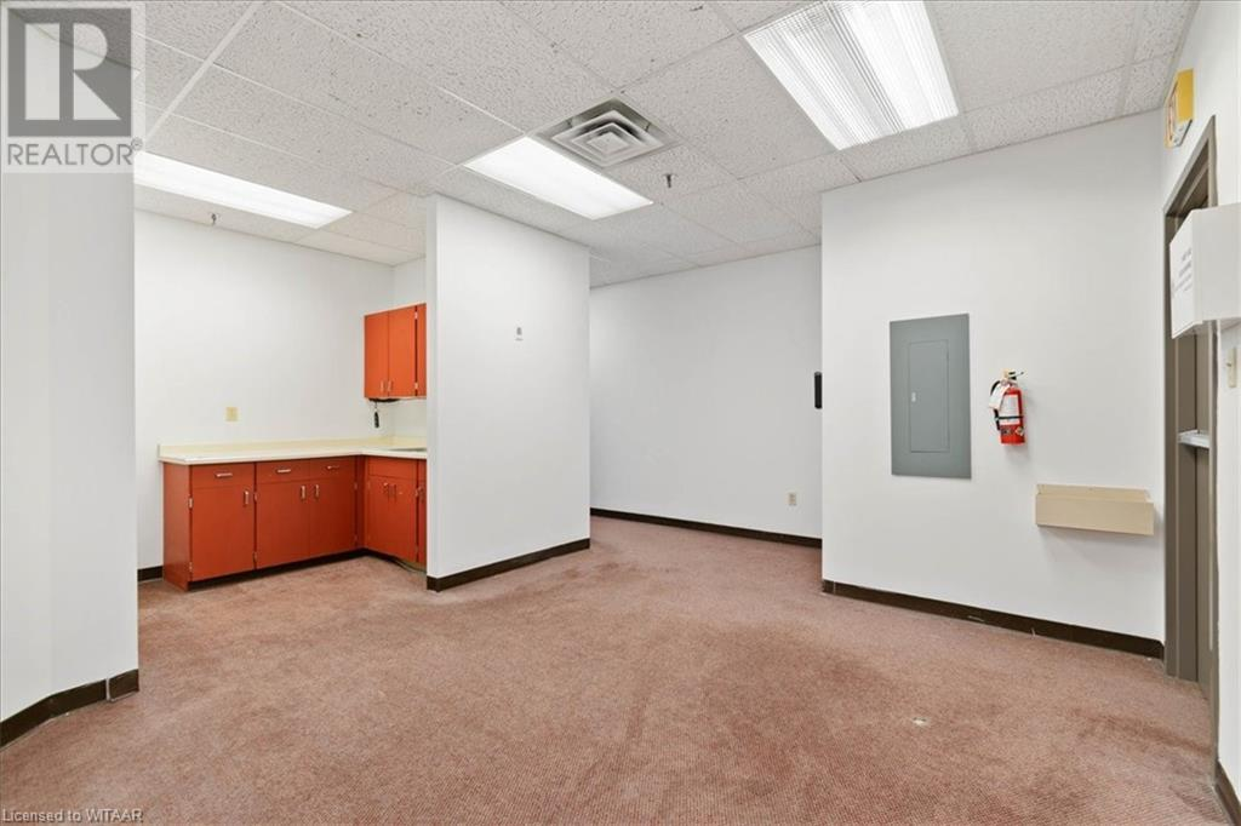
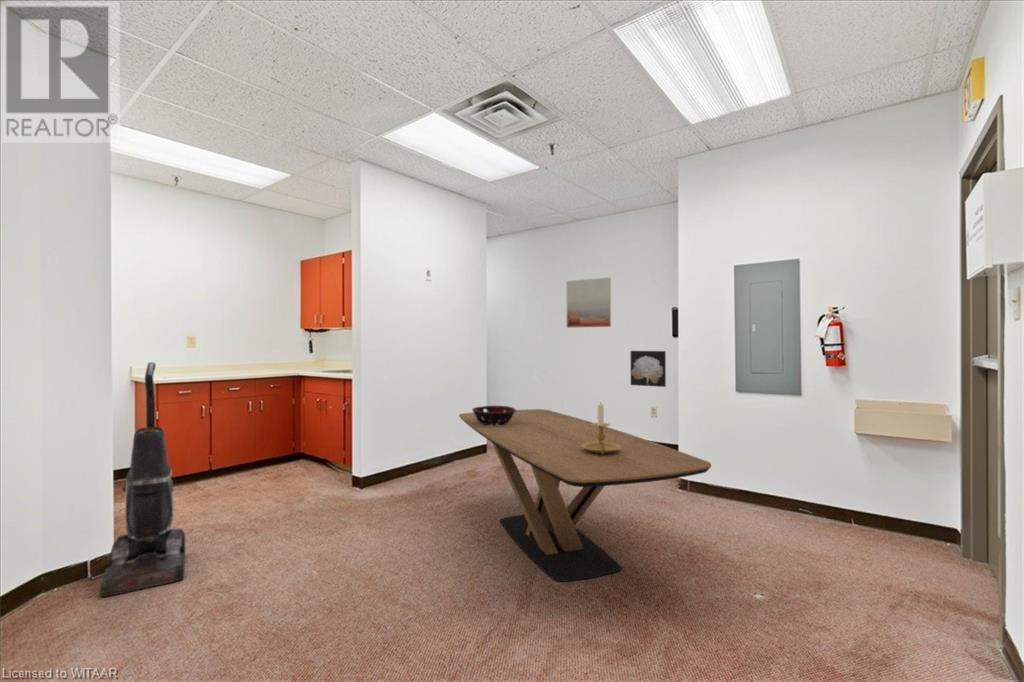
+ decorative bowl (494, 415)
+ wall art (588, 303)
+ vacuum cleaner (147, 467)
+ candle holder (600, 426)
+ wall art (647, 368)
+ dining table (553, 487)
